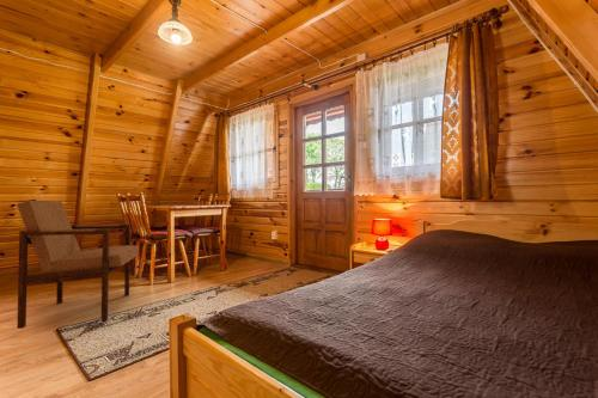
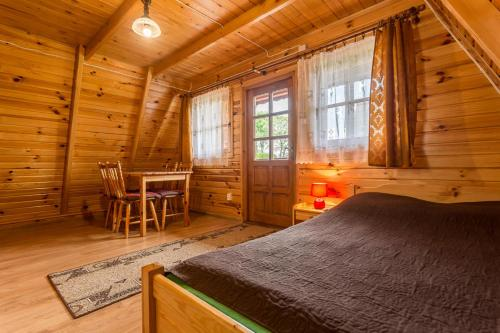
- armchair (85, 255)
